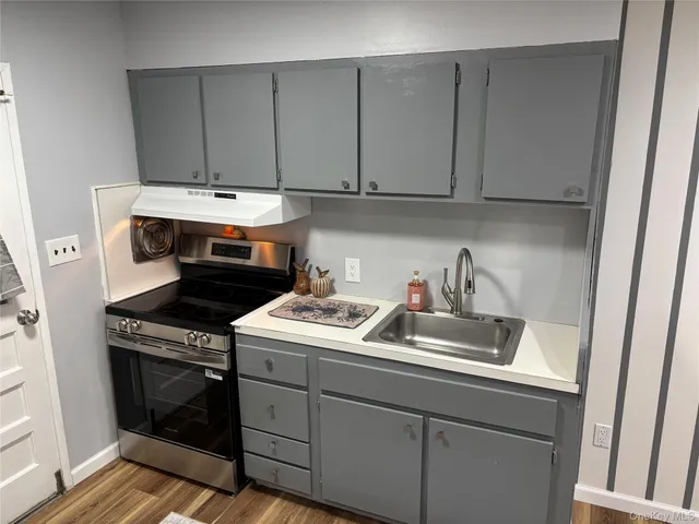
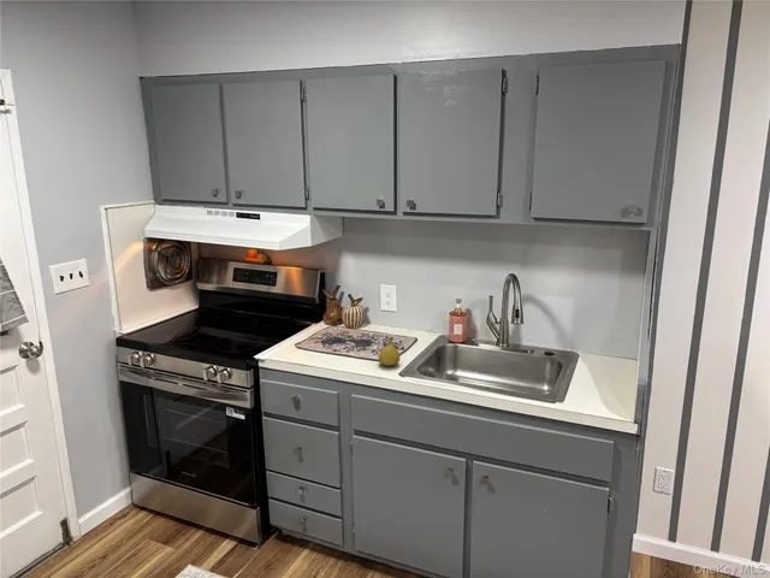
+ fruit (389, 352)
